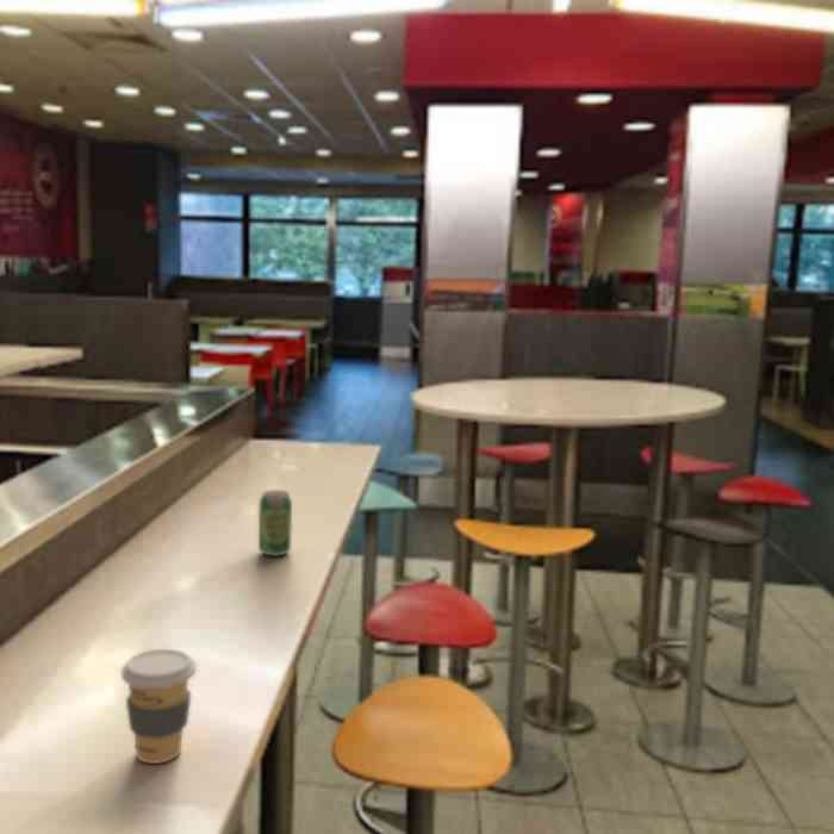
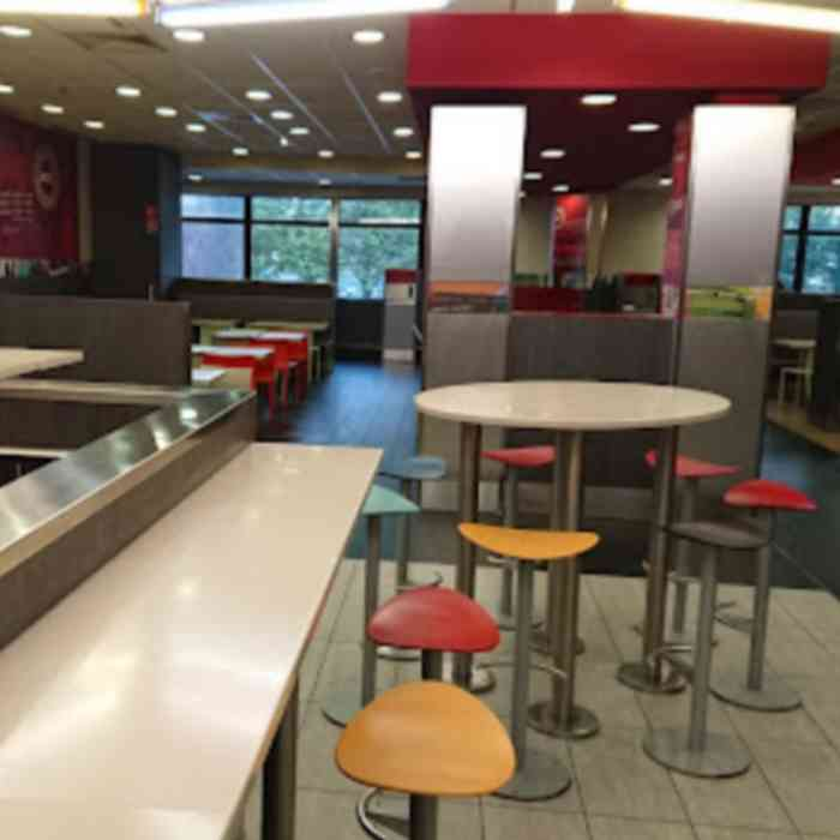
- beverage can (275, 522)
- coffee cup (158, 707)
